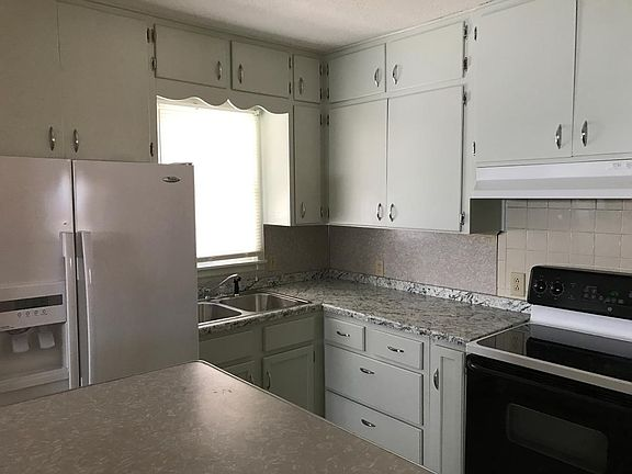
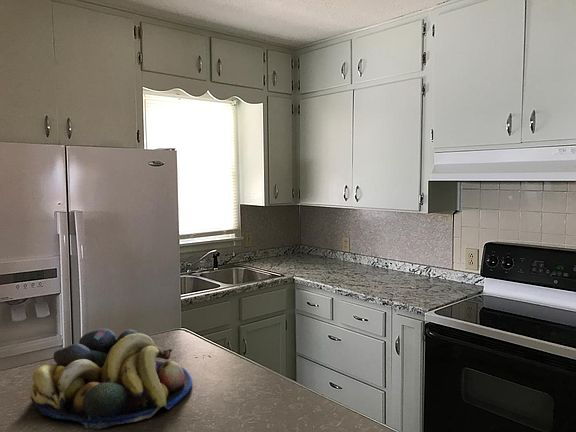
+ fruit bowl (117, 363)
